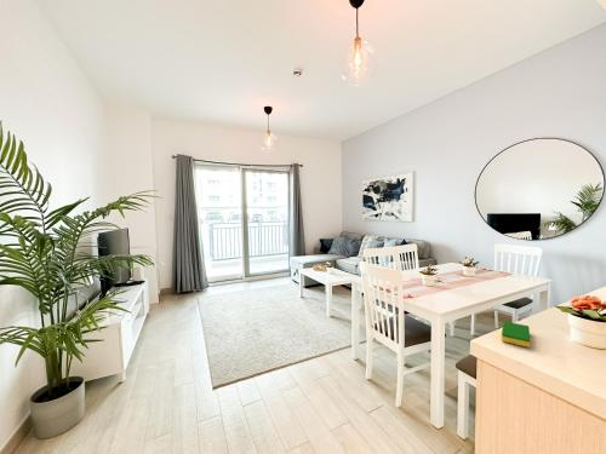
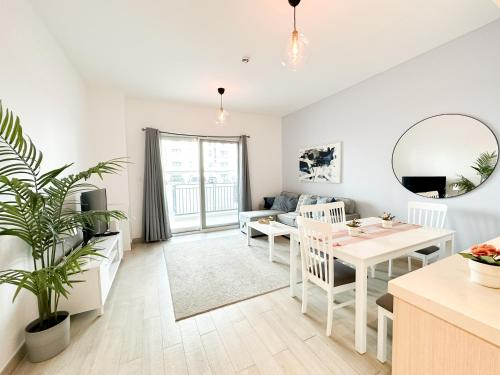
- dish sponge (515, 333)
